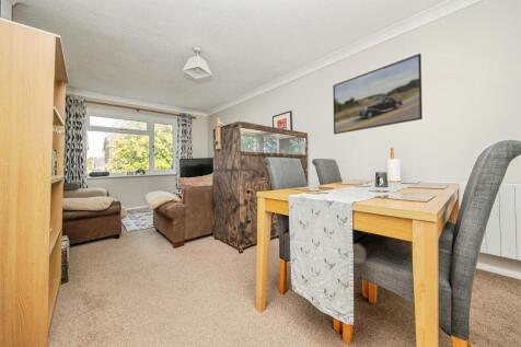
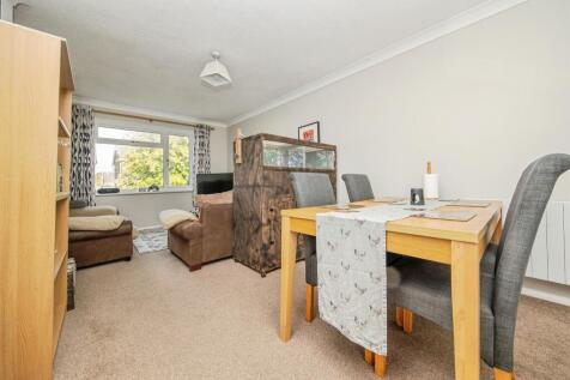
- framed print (371, 100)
